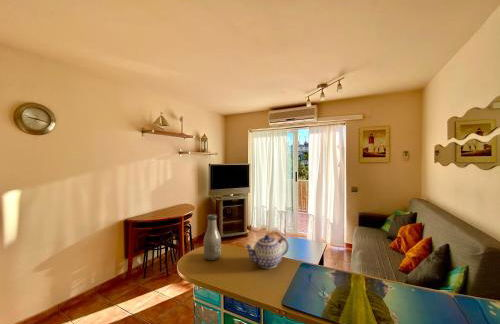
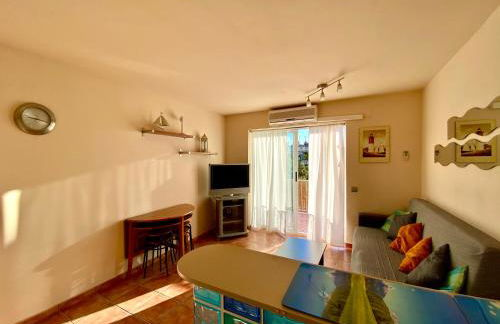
- bottle (212, 236)
- teapot (267, 249)
